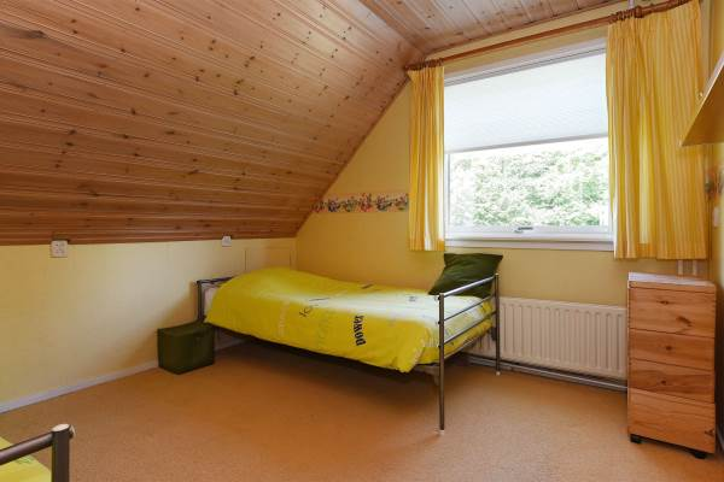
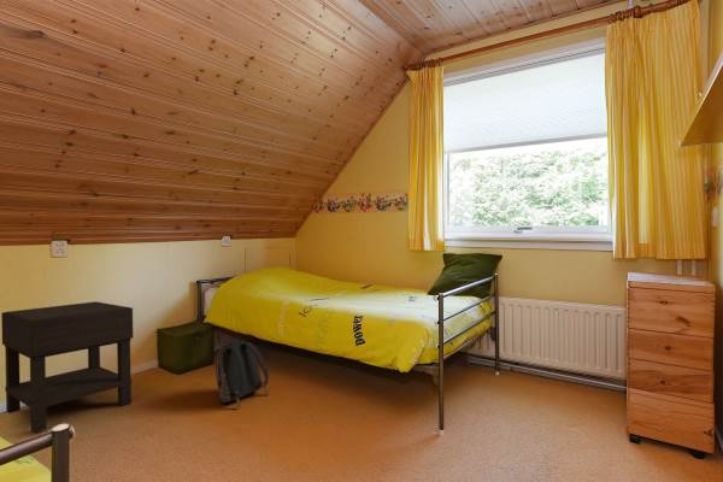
+ nightstand (69, 352)
+ backpack (241, 366)
